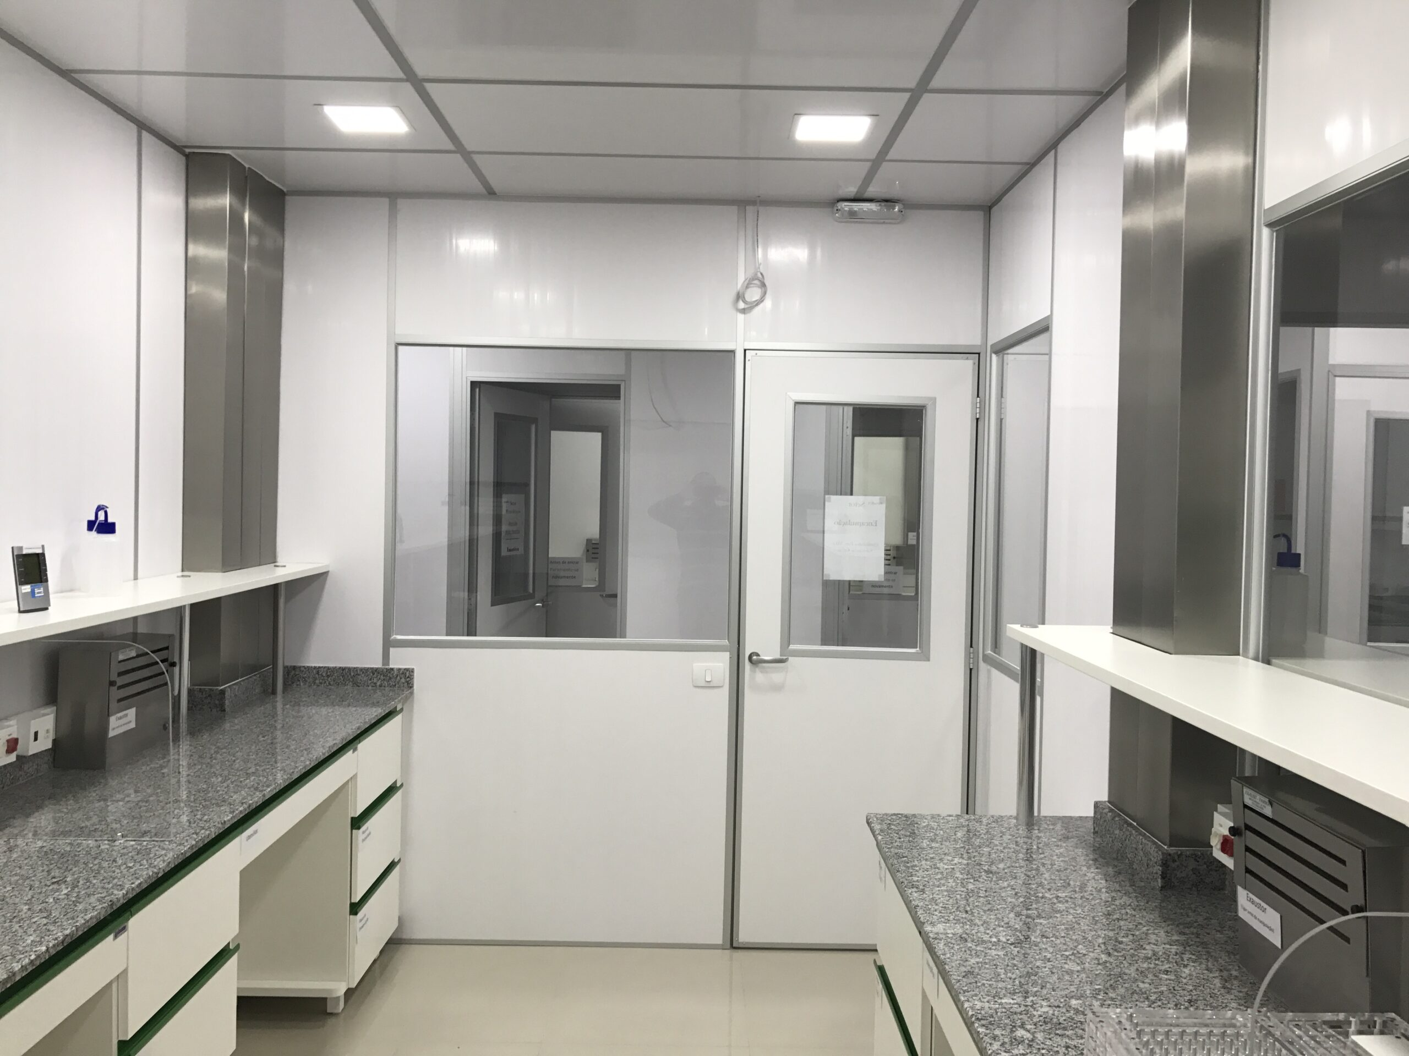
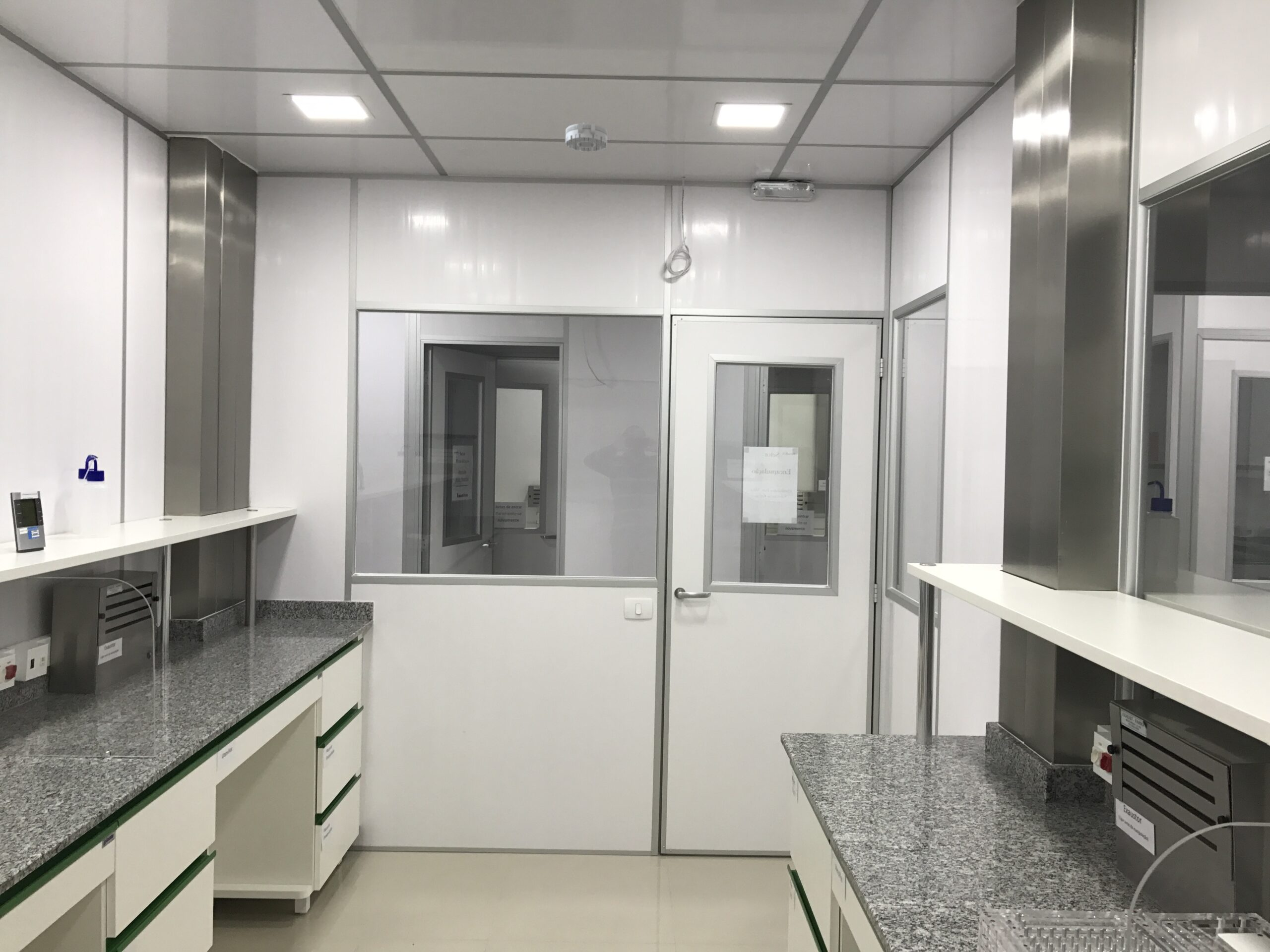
+ smoke detector (586, 136)
